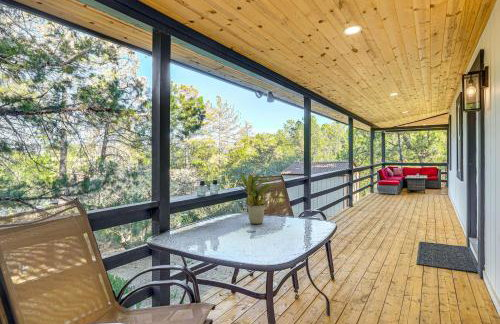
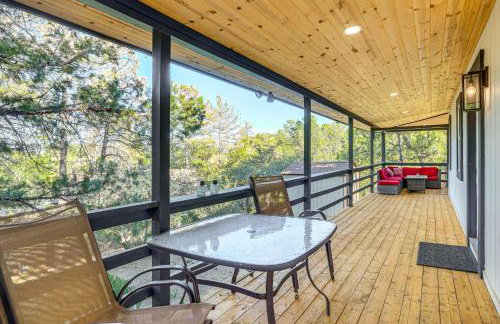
- potted plant (253, 198)
